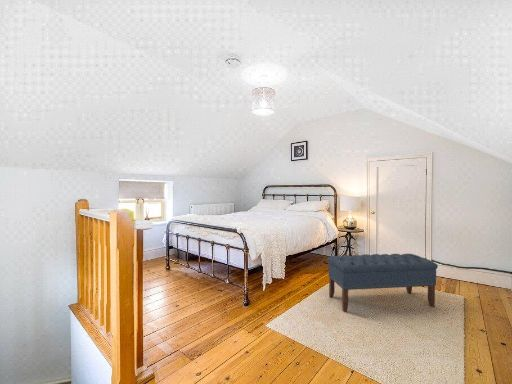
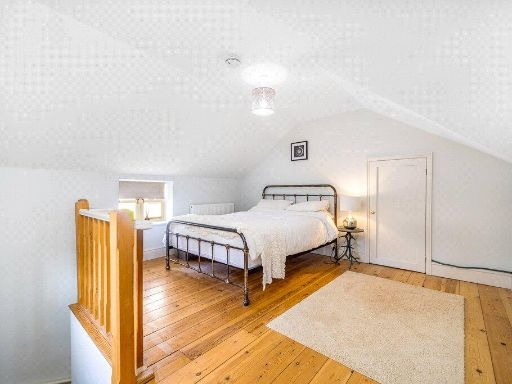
- bench (379, 279)
